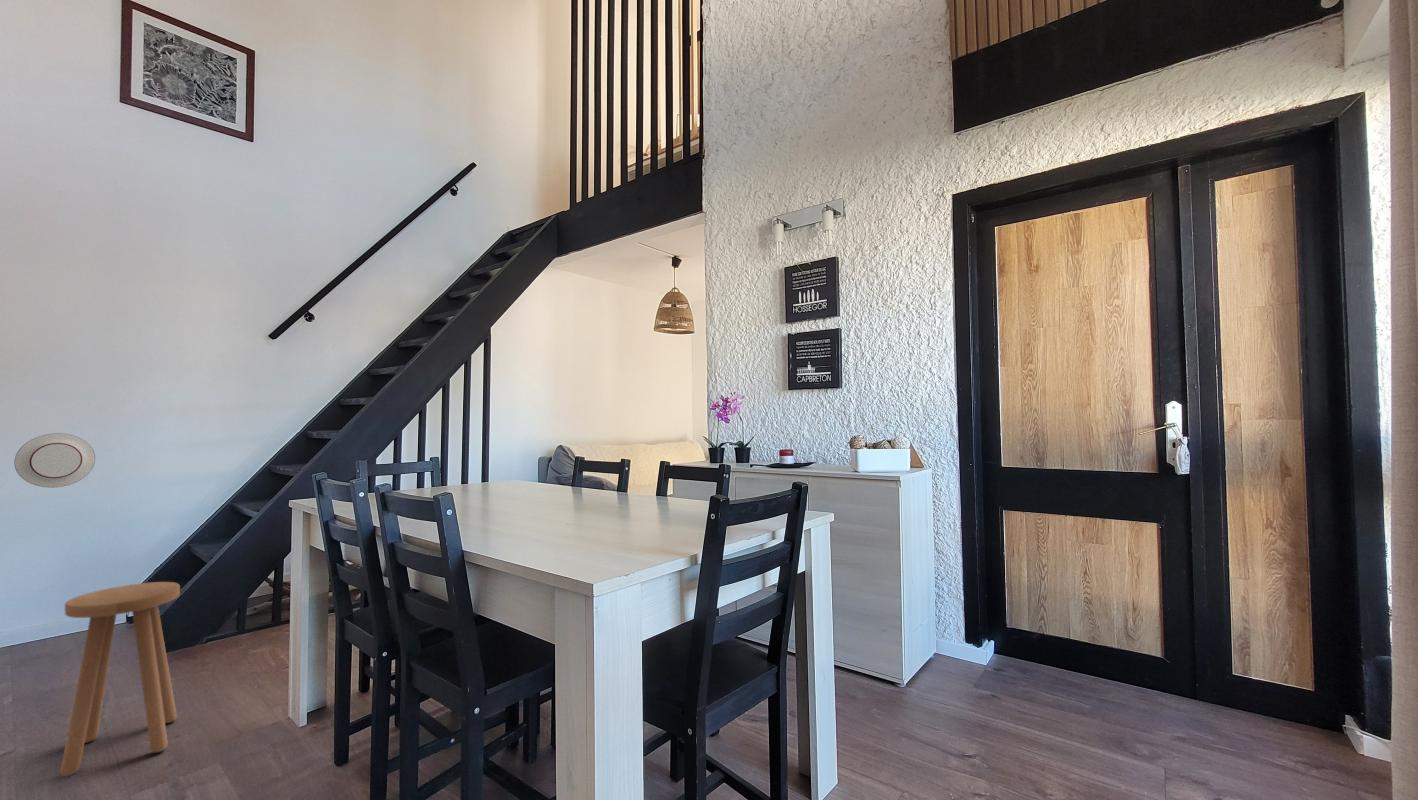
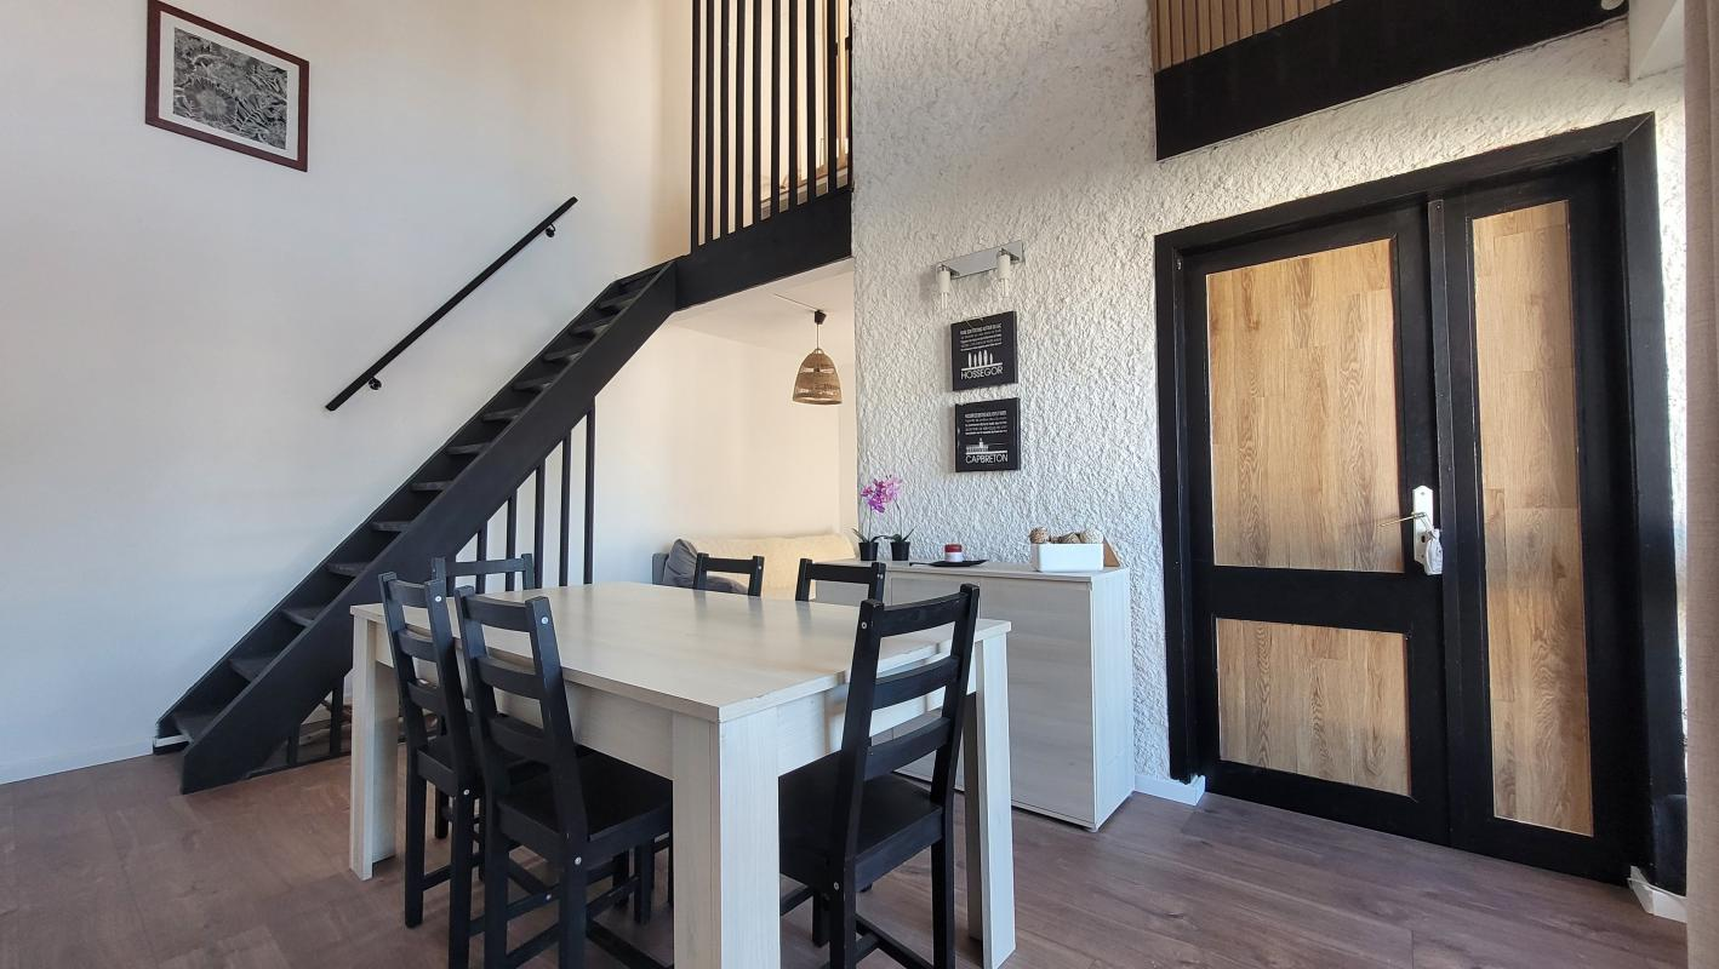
- decorative plate (56, 460)
- stool (139, 665)
